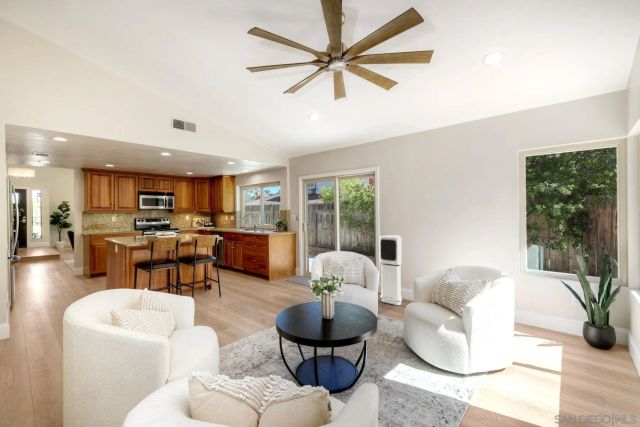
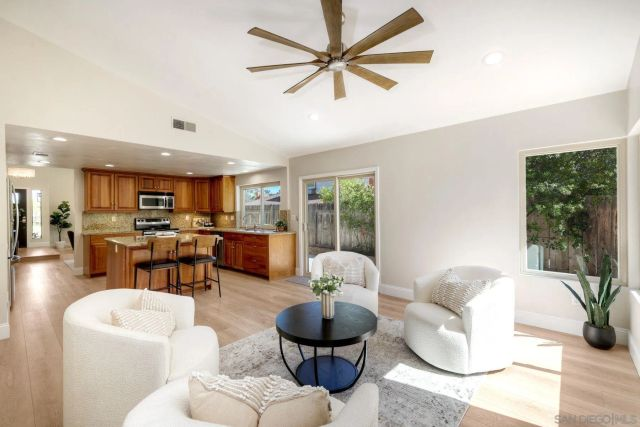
- air purifier (394, 268)
